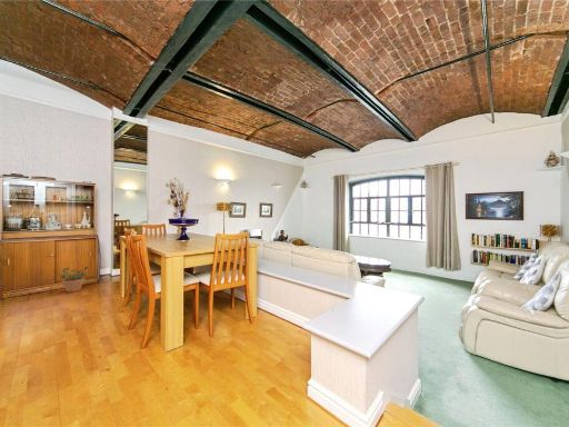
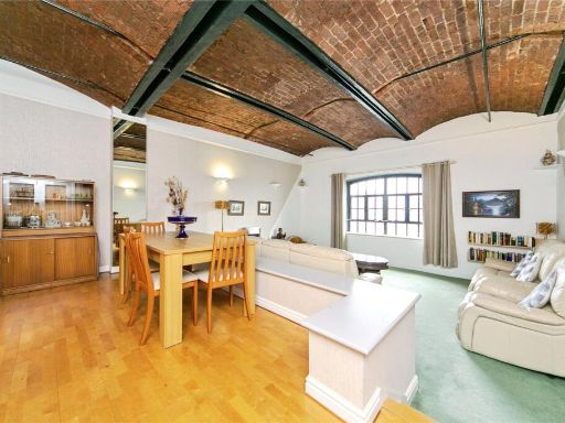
- potted plant (76, 278)
